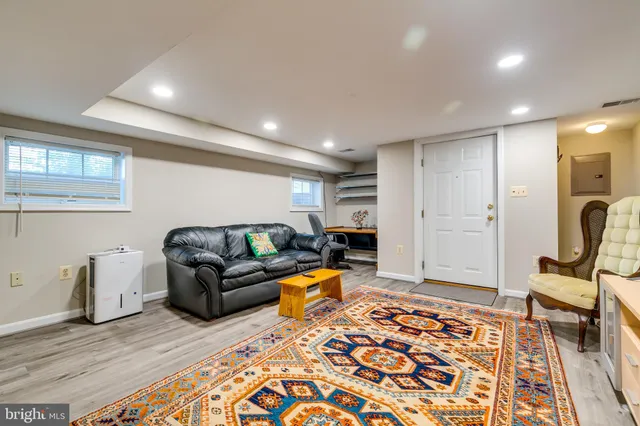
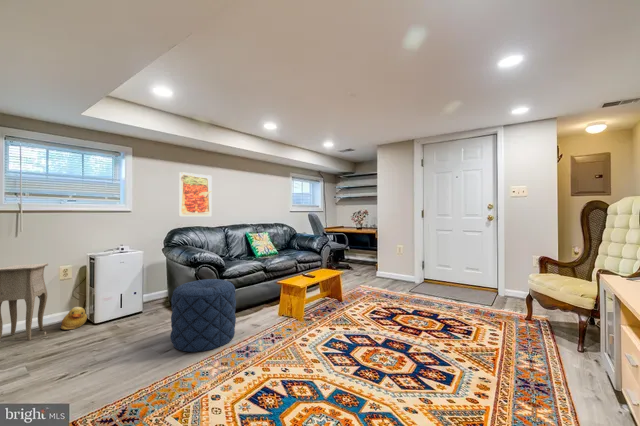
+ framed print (196, 195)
+ side table (21, 298)
+ pouf (204, 311)
+ rubber duck (73, 314)
